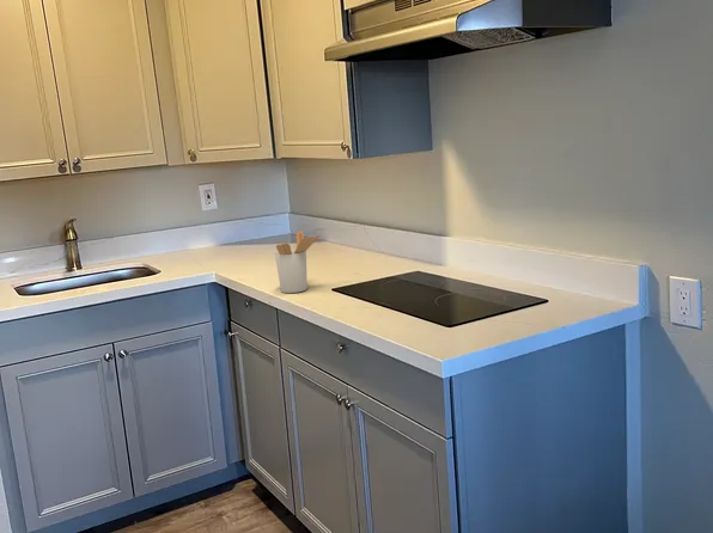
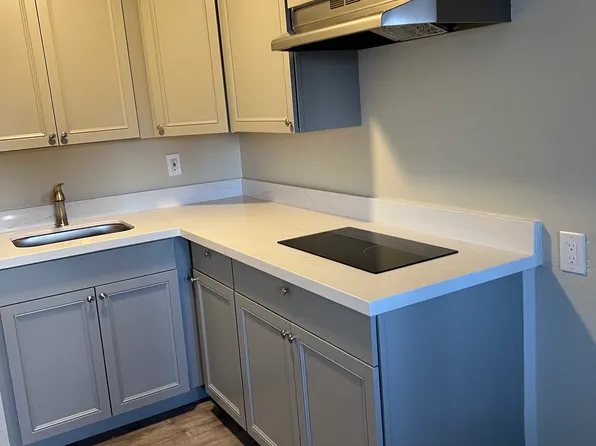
- utensil holder (298, 262)
